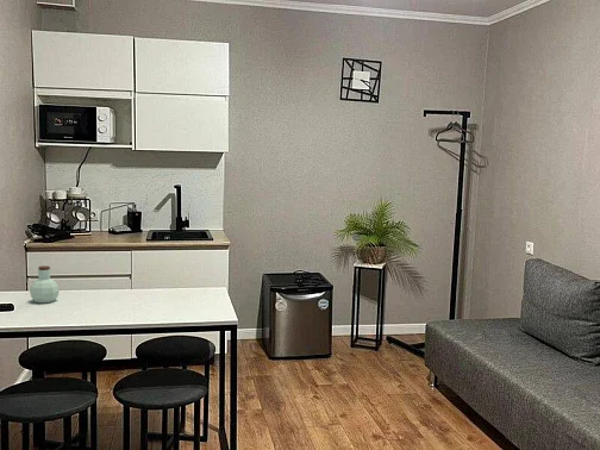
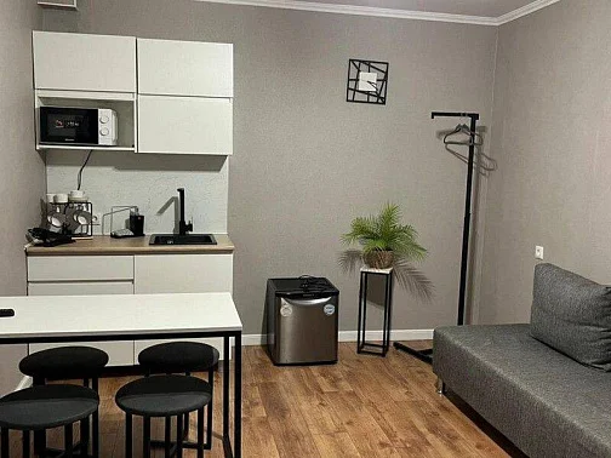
- jar (44, 283)
